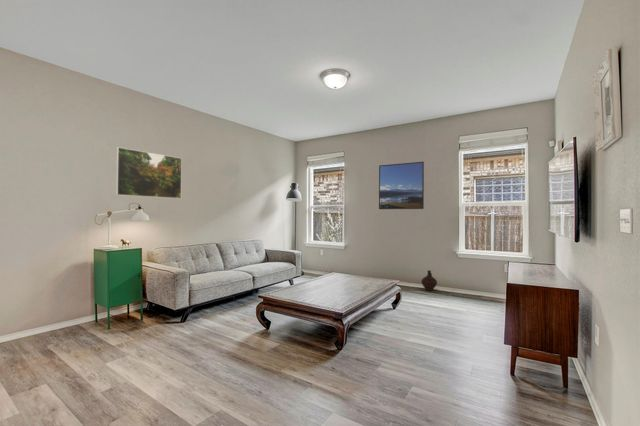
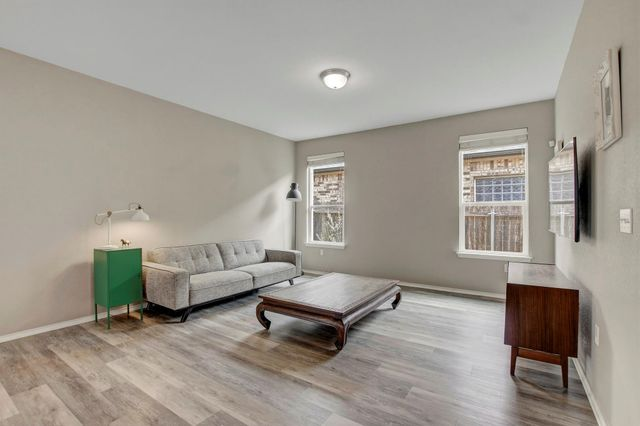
- ceramic jug (429, 280)
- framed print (400, 186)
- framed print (151, 175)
